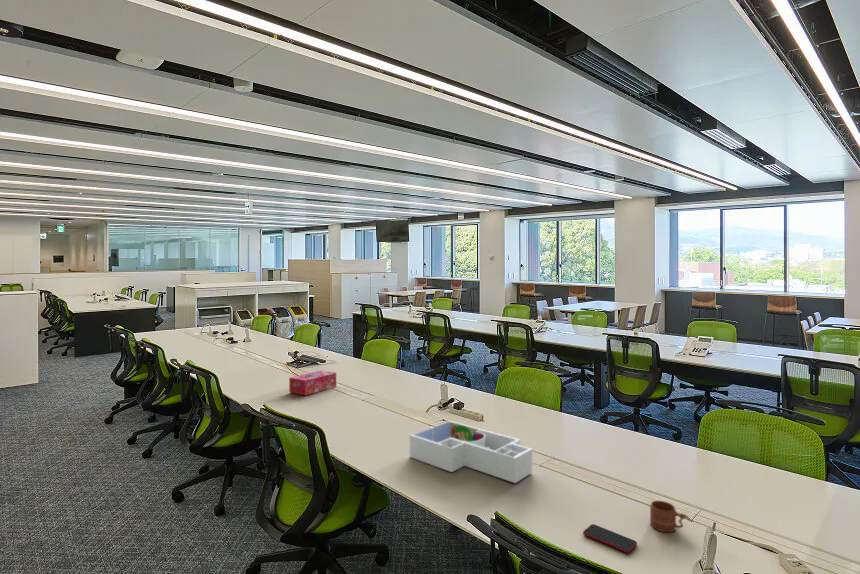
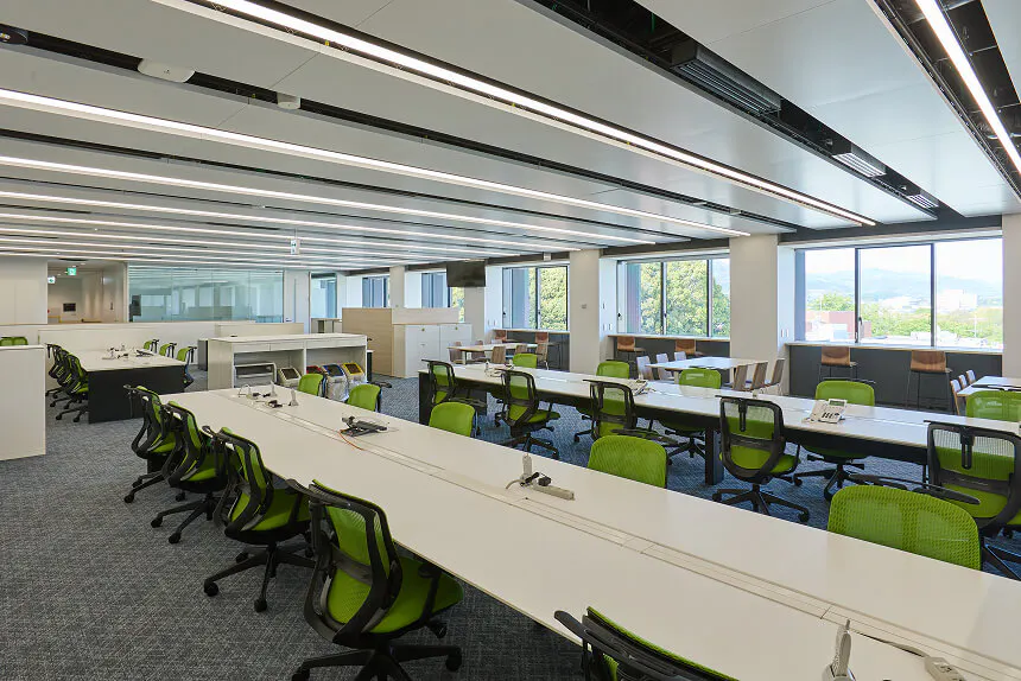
- mug (669, 518)
- desk organizer (472, 451)
- smartphone (609, 537)
- tissue box (313, 382)
